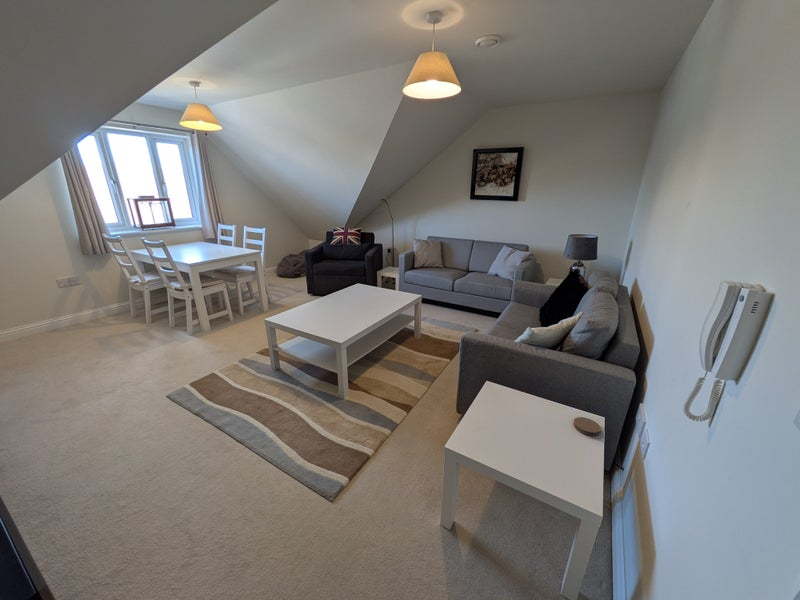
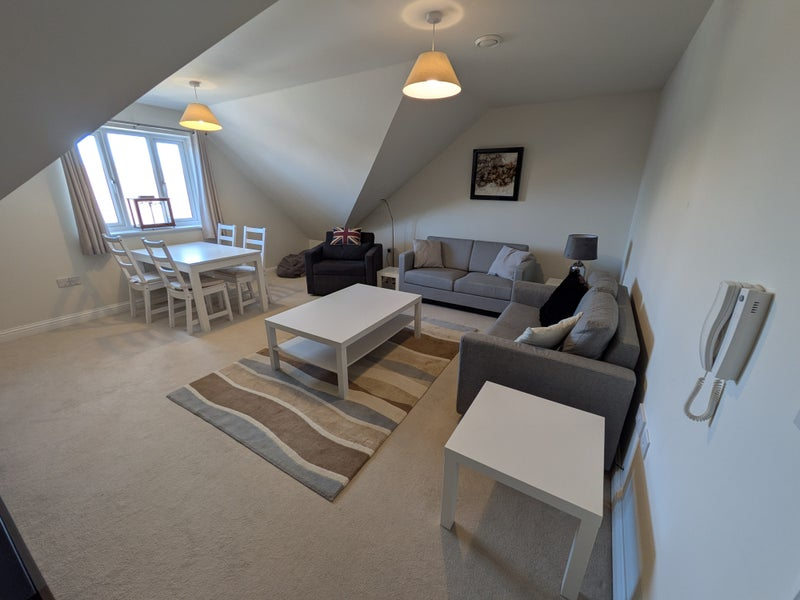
- coaster (586, 425)
